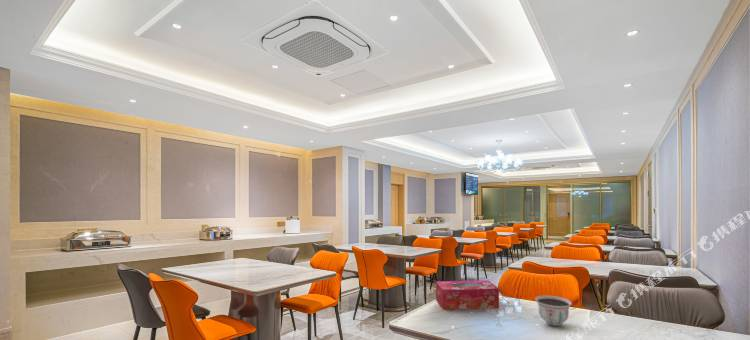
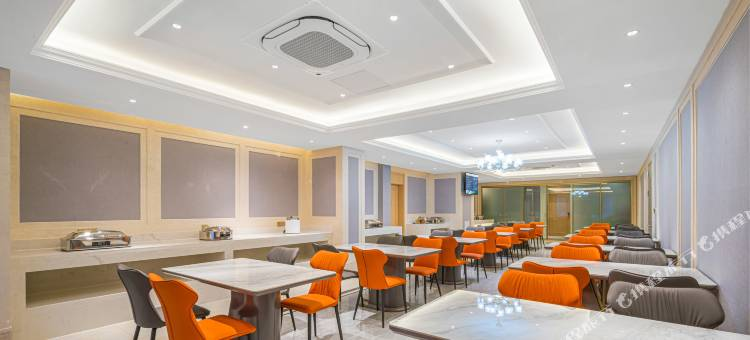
- tissue box (466, 294)
- bowl (553, 312)
